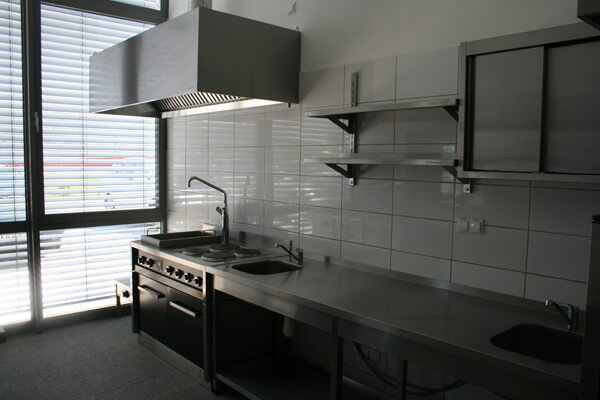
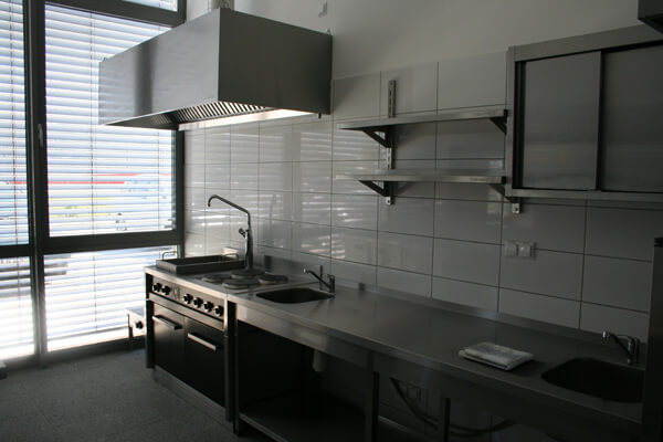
+ dish towel (495, 352)
